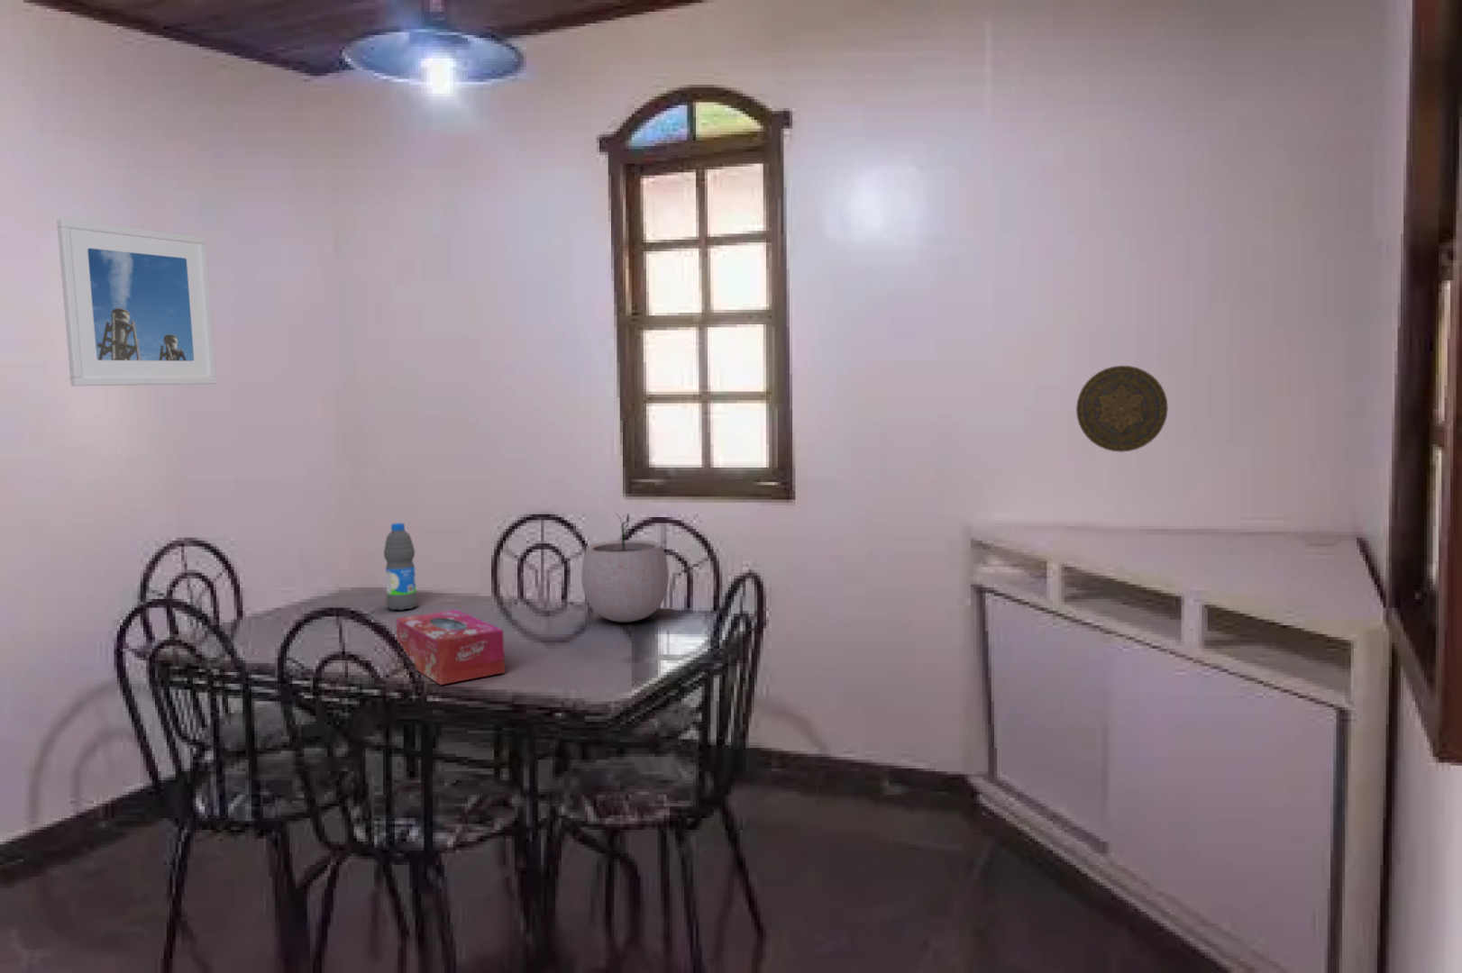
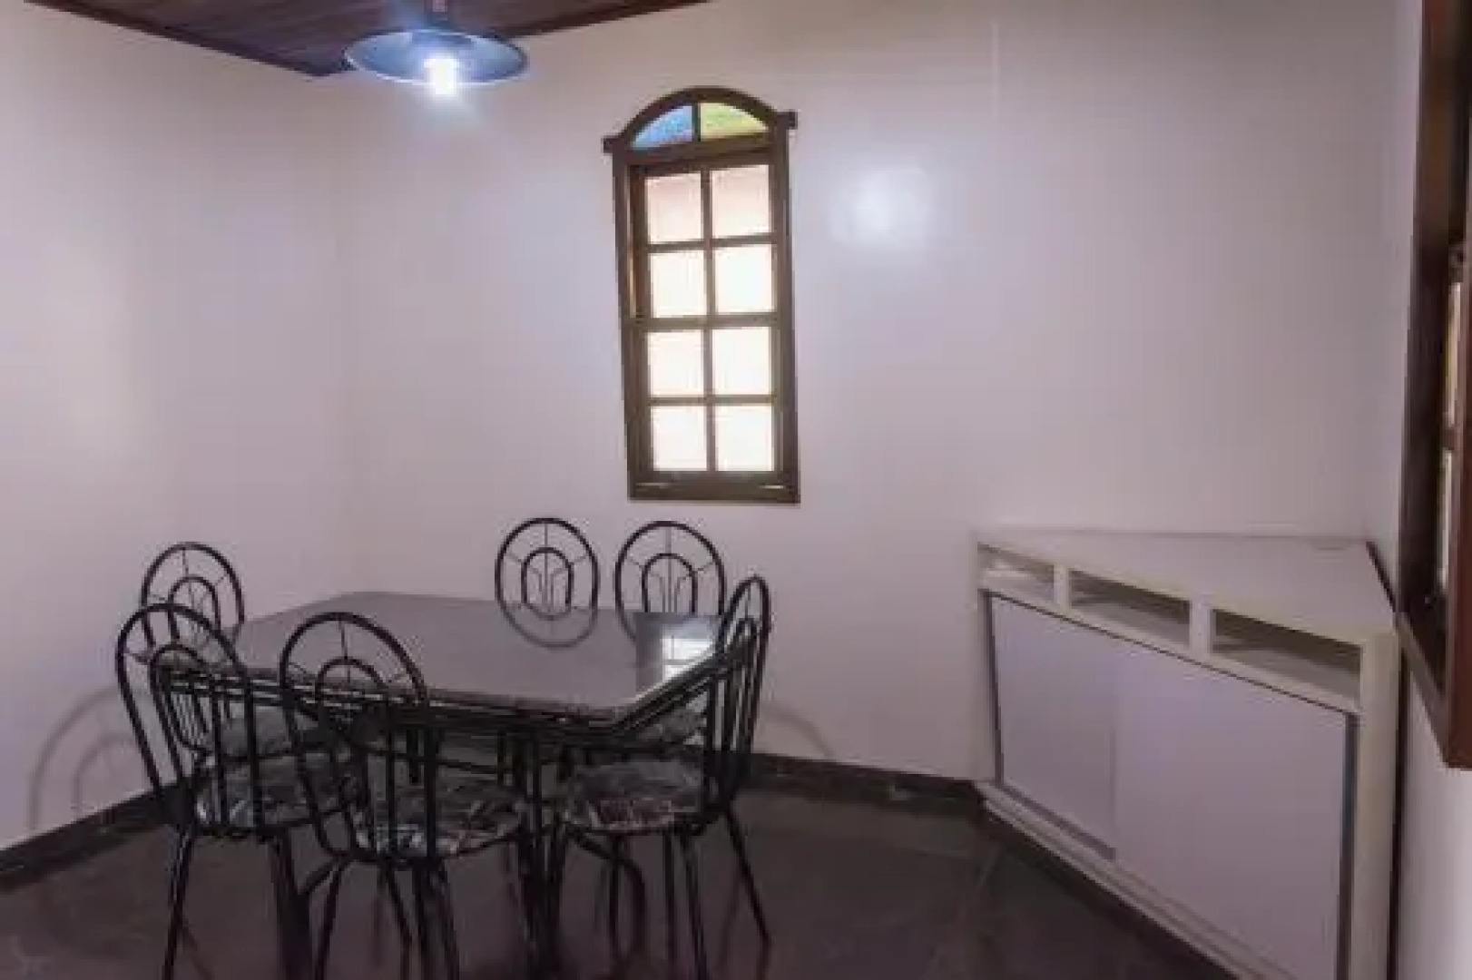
- tissue box (449, 644)
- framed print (141, 307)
- plant pot (625, 566)
- water bottle (400, 566)
- decorative plate (1120, 409)
